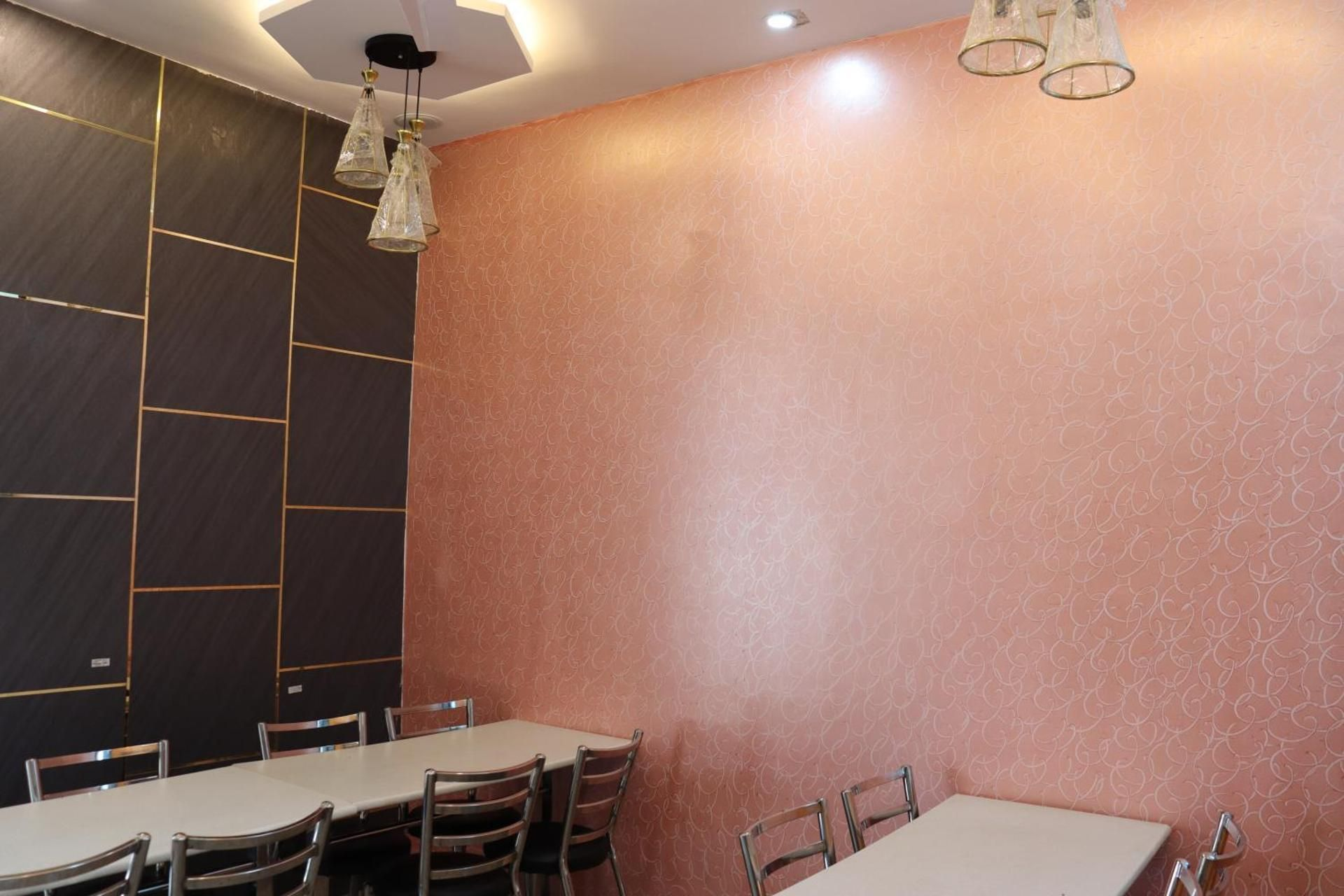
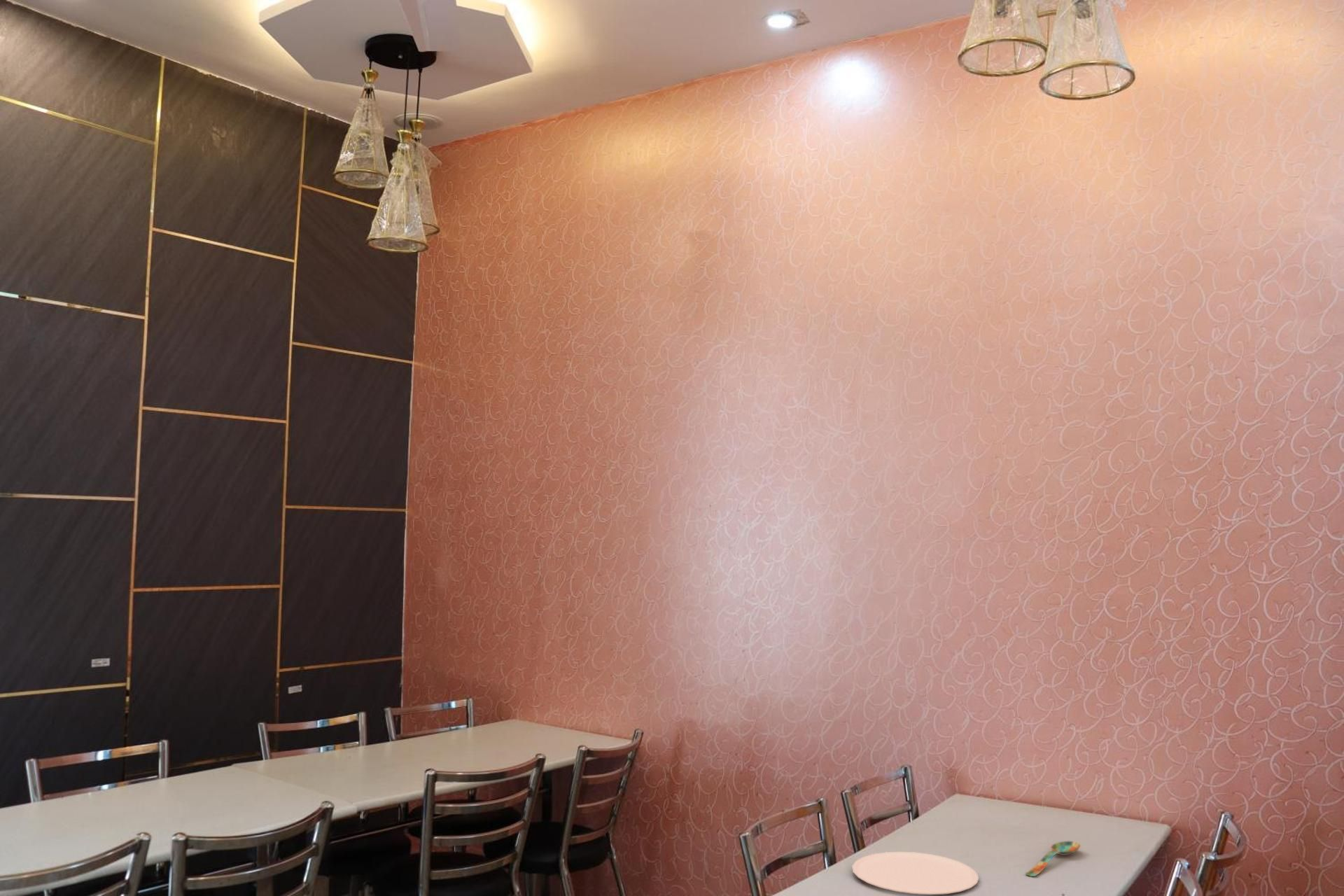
+ spoon (1052, 857)
+ plate (914, 873)
